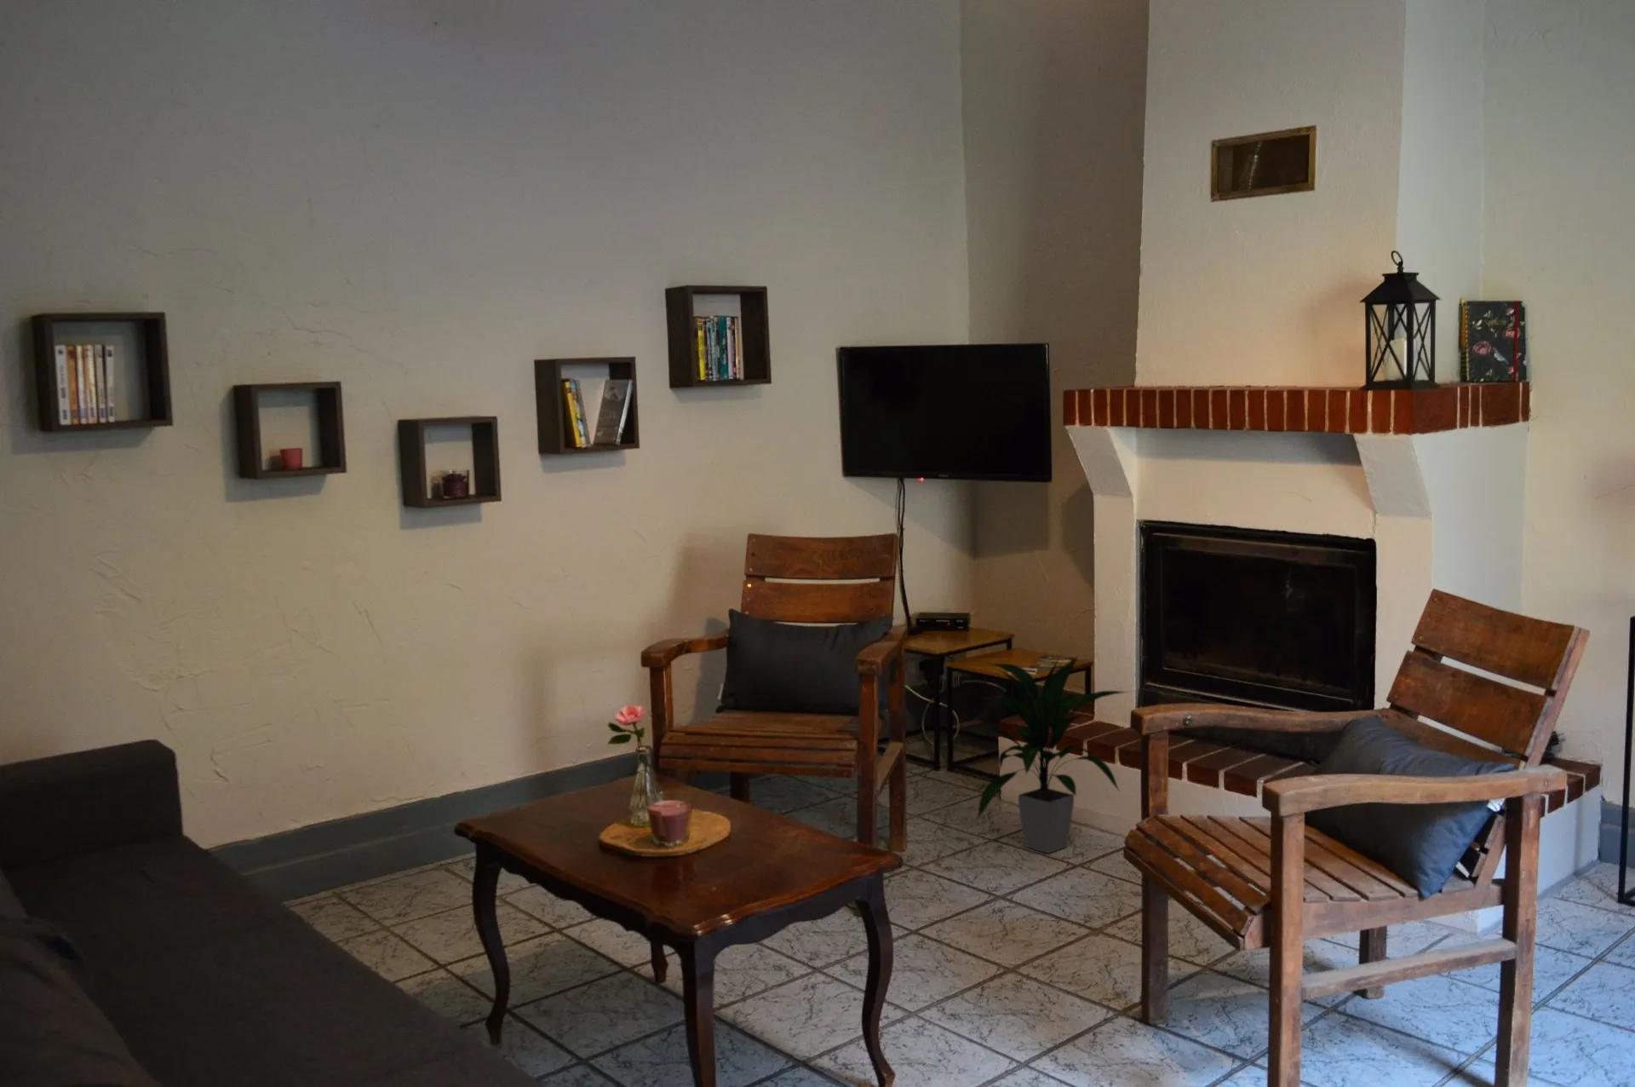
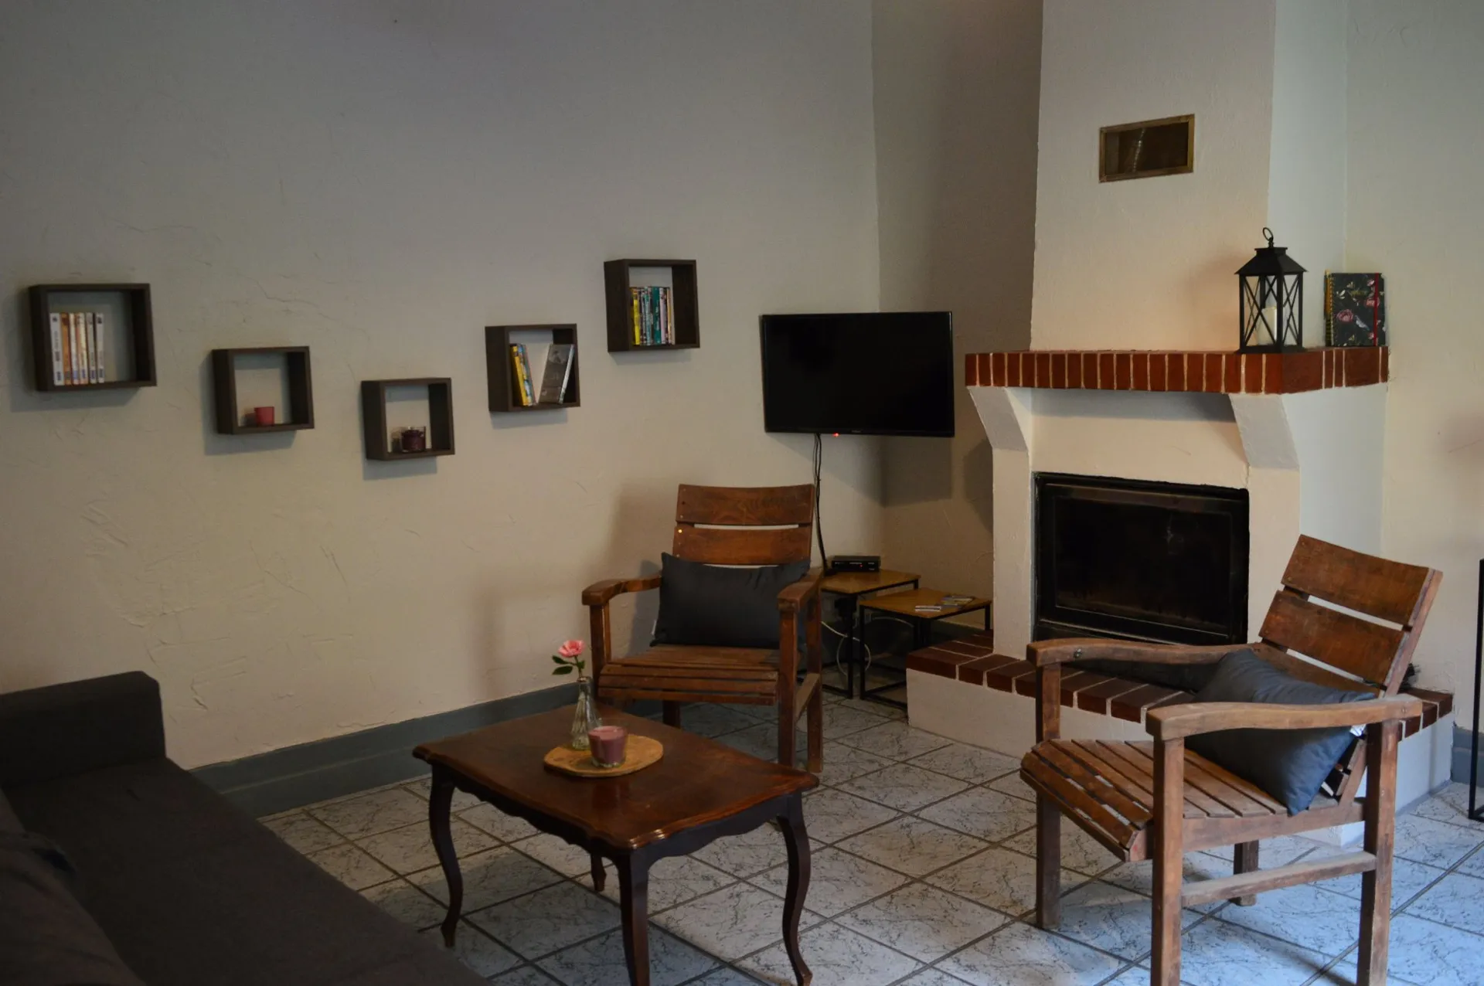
- indoor plant (1038, 749)
